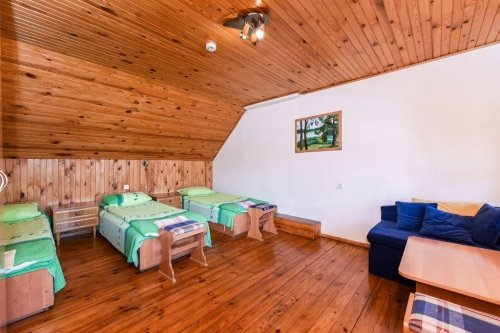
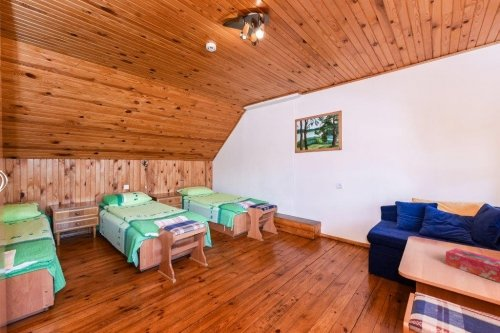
+ tissue box (476, 263)
